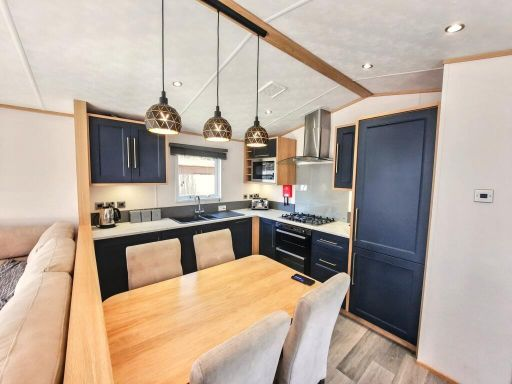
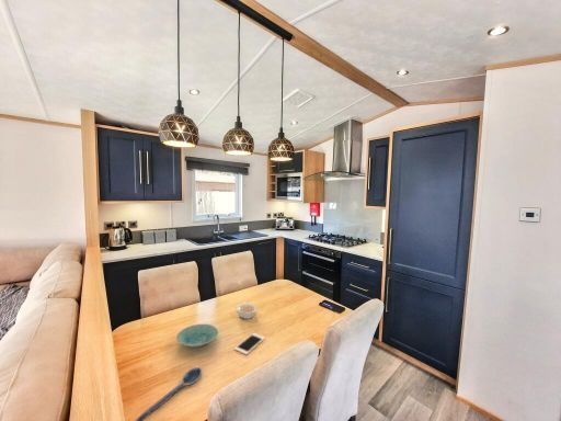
+ spoon (171, 391)
+ legume (245, 310)
+ cell phone (250, 342)
+ bowl (197, 338)
